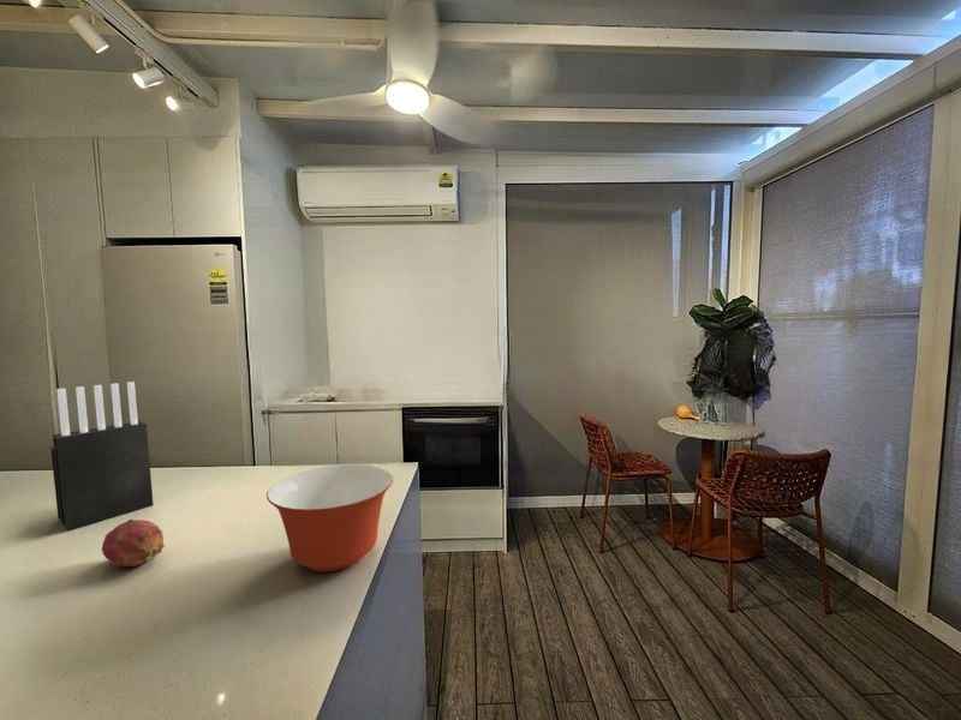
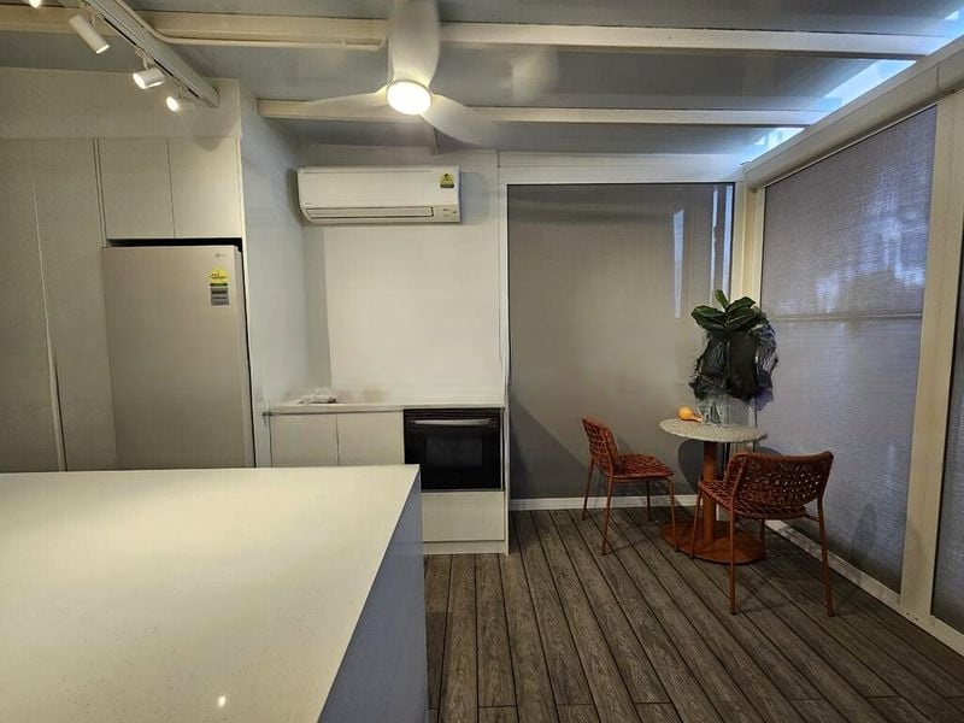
- knife block (100, 448)
- fruit (132, 540)
- mixing bowl (334, 518)
